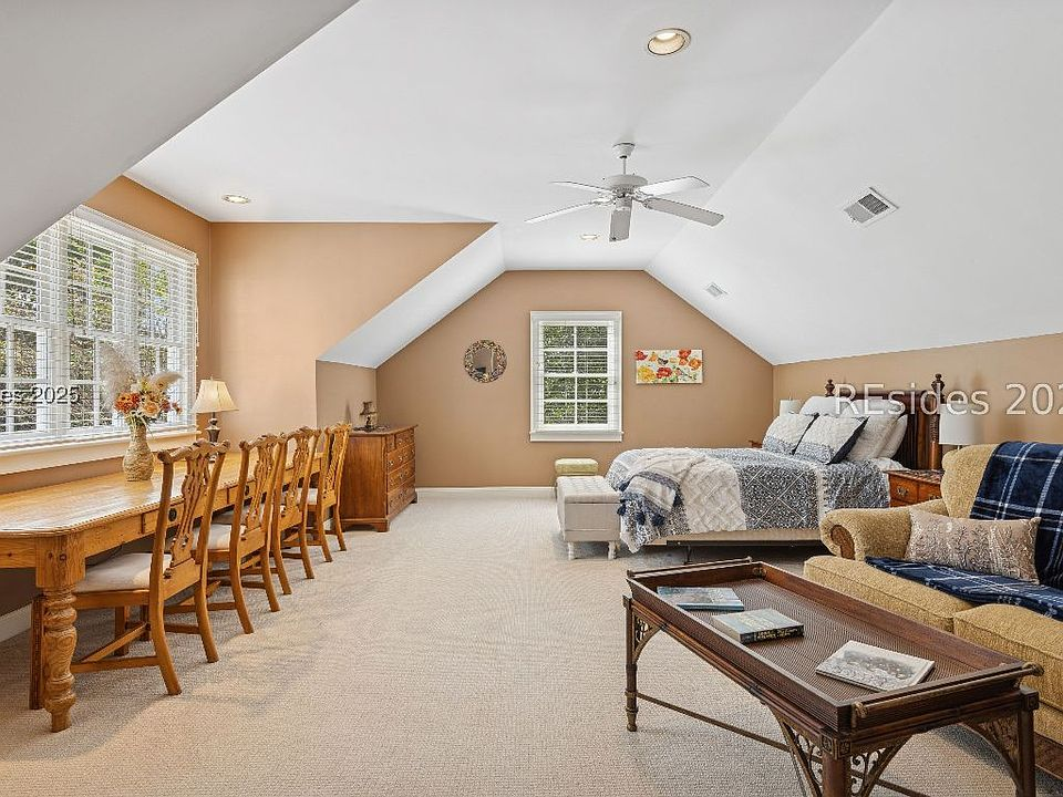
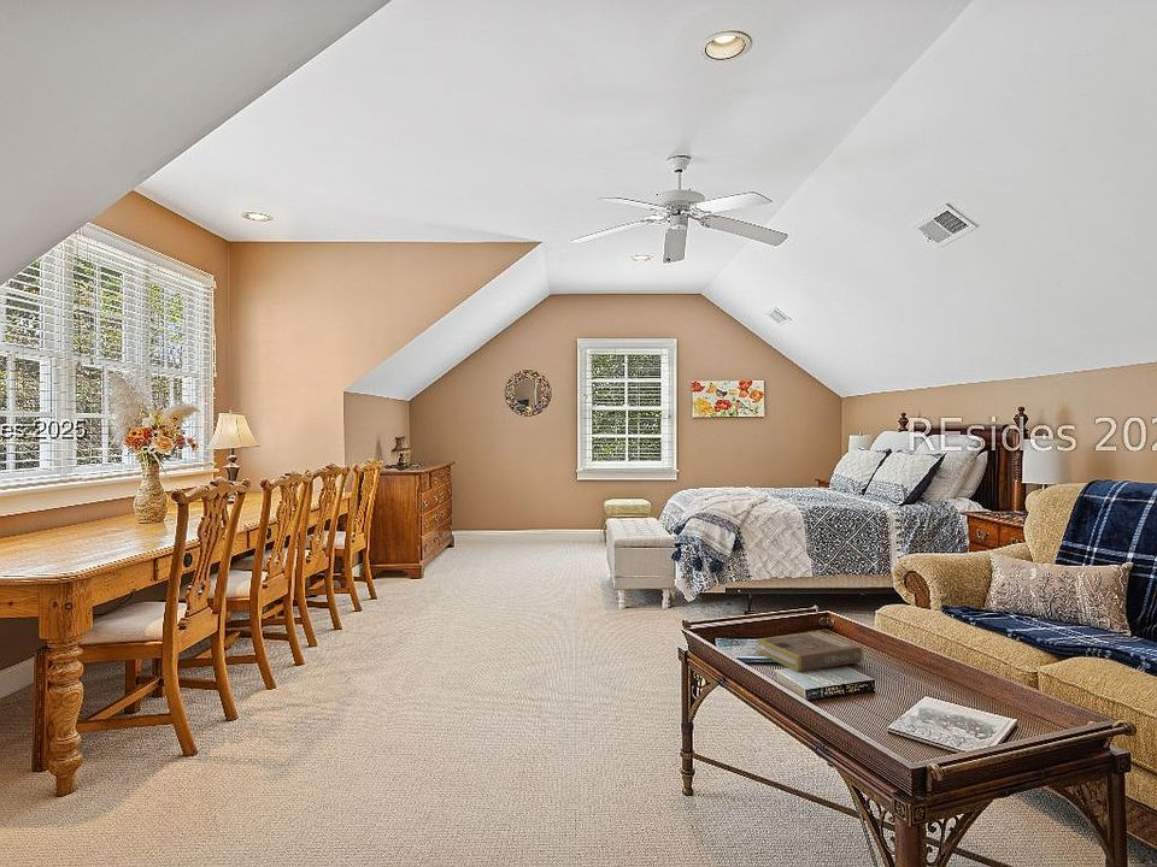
+ book (809, 650)
